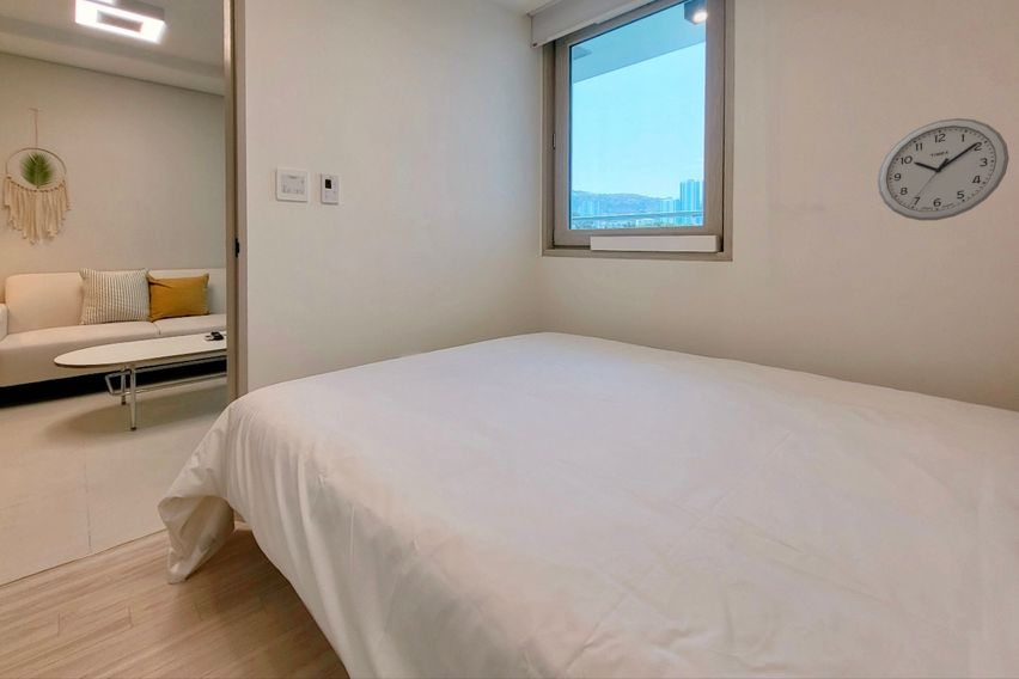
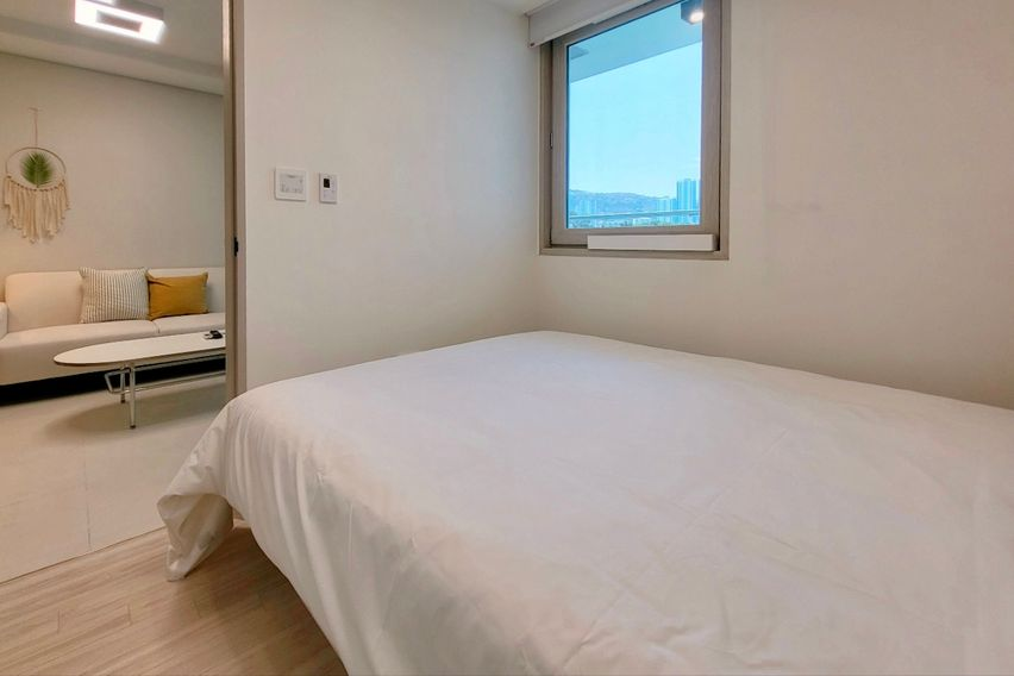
- wall clock (938, 170)
